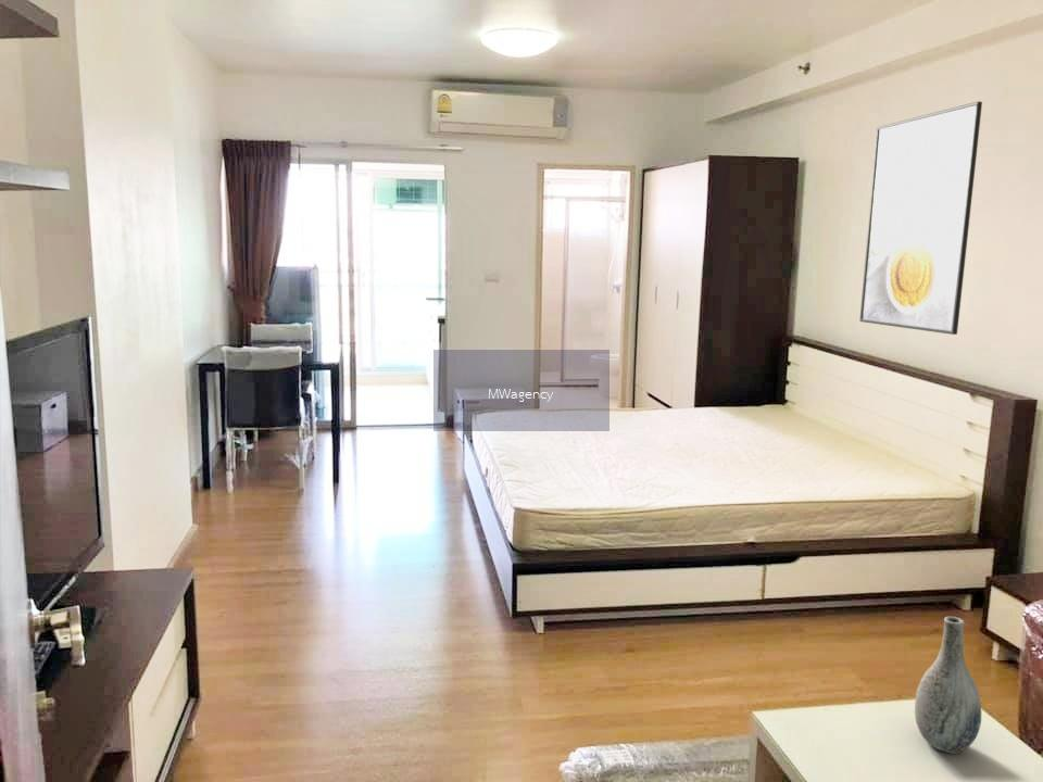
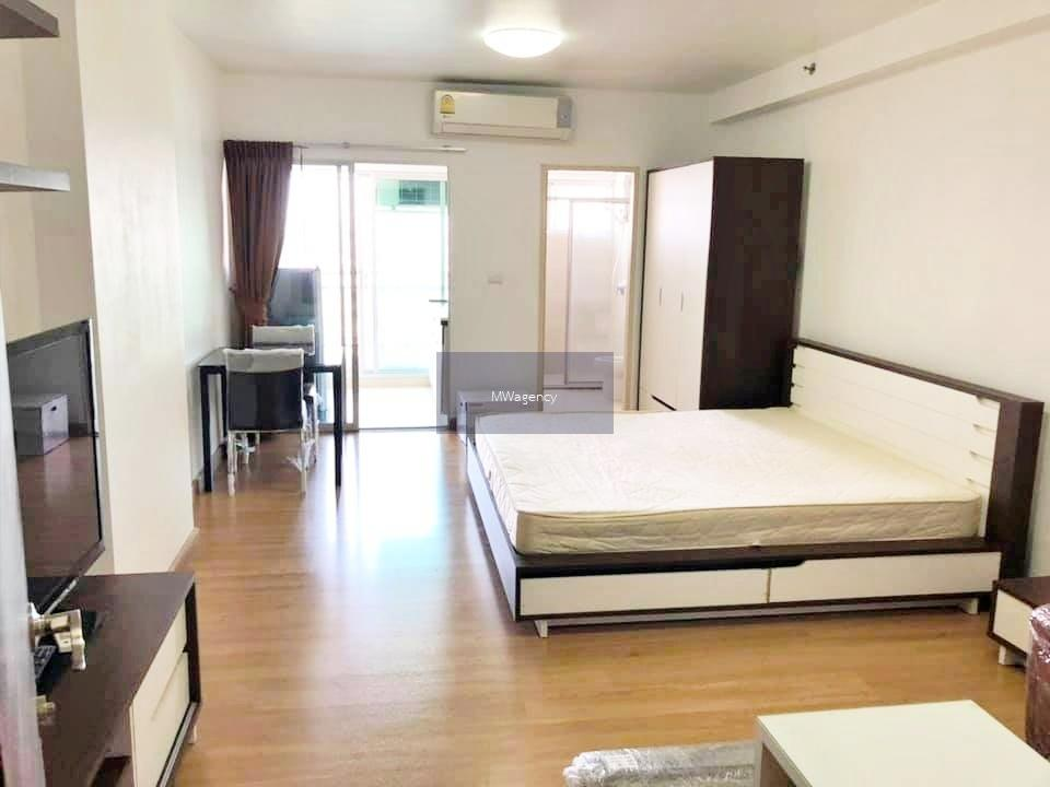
- vase (951, 682)
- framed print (914, 224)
